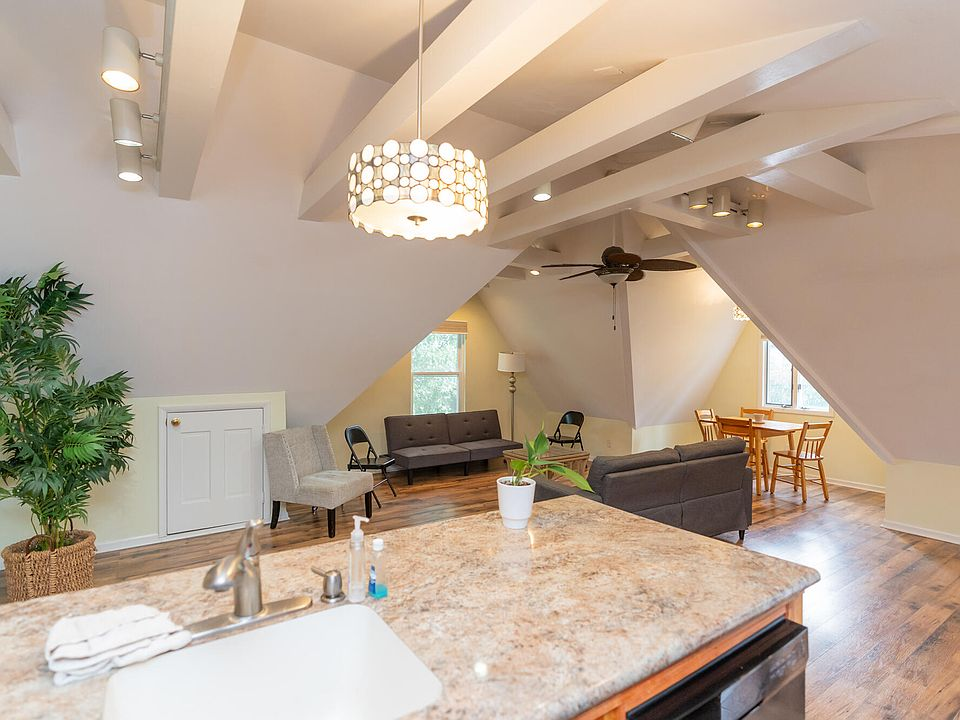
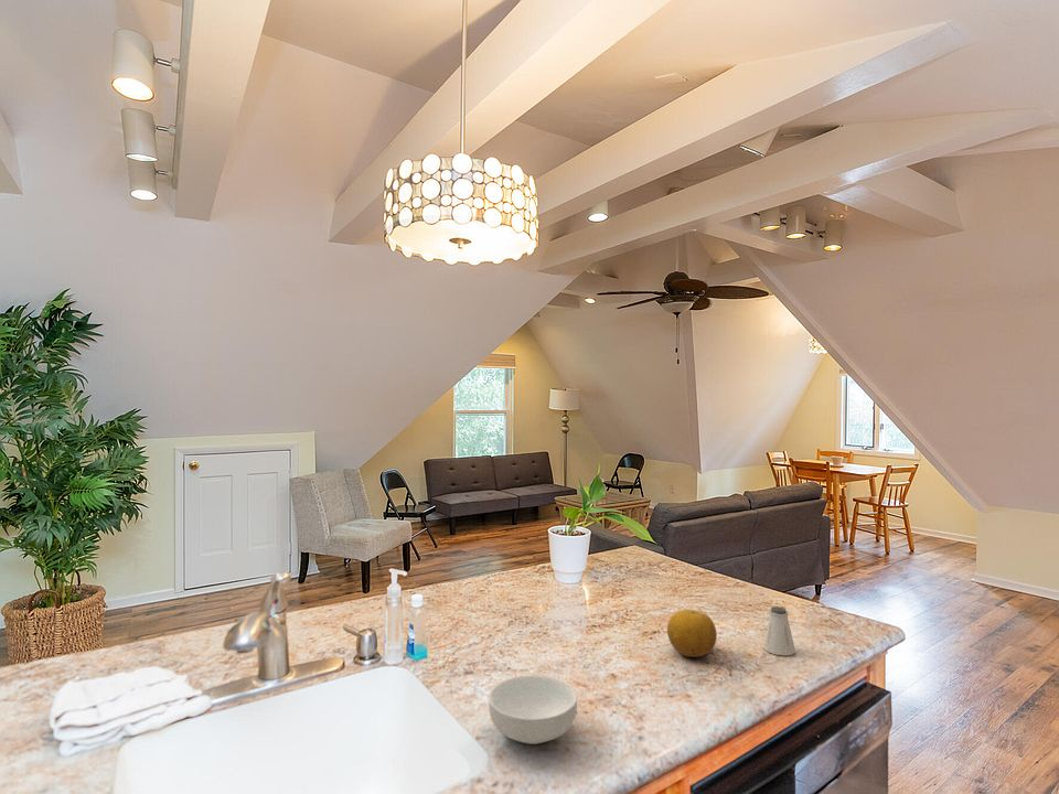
+ fruit (692, 632)
+ cereal bowl (533, 713)
+ saltshaker (779, 629)
